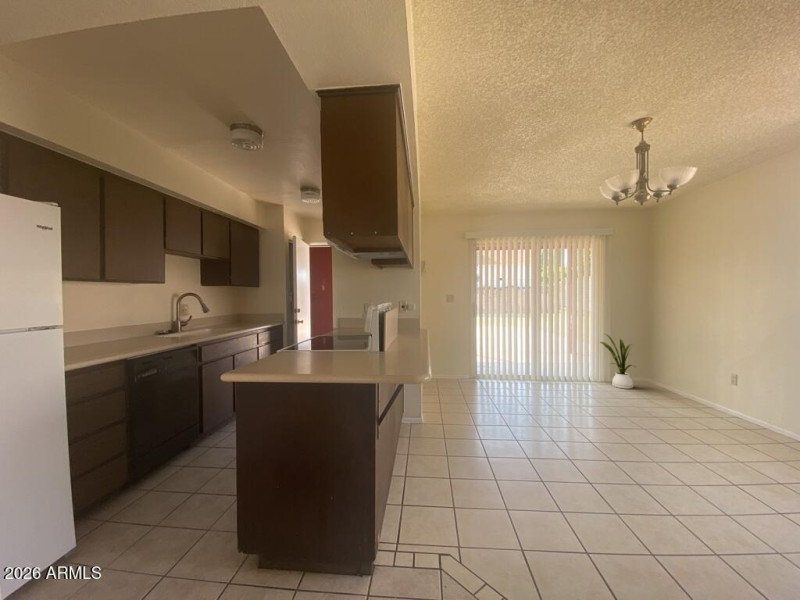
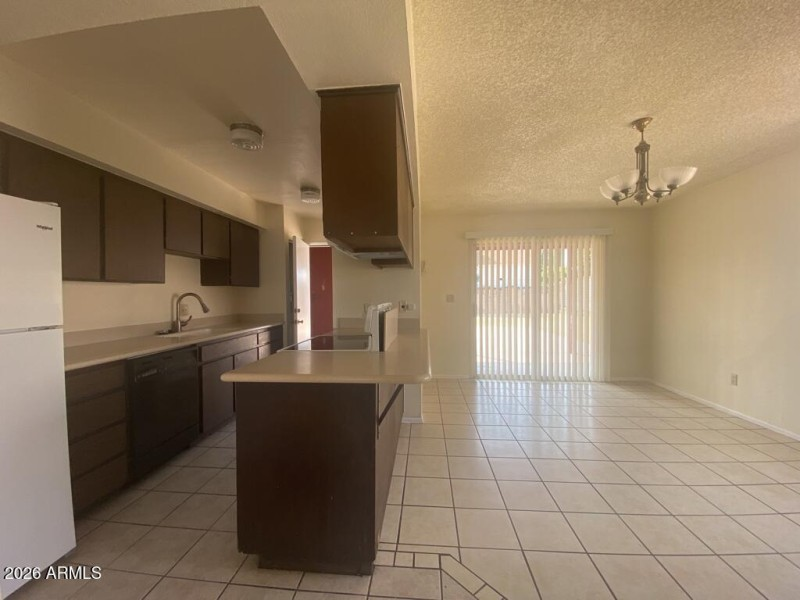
- house plant (619, 359)
